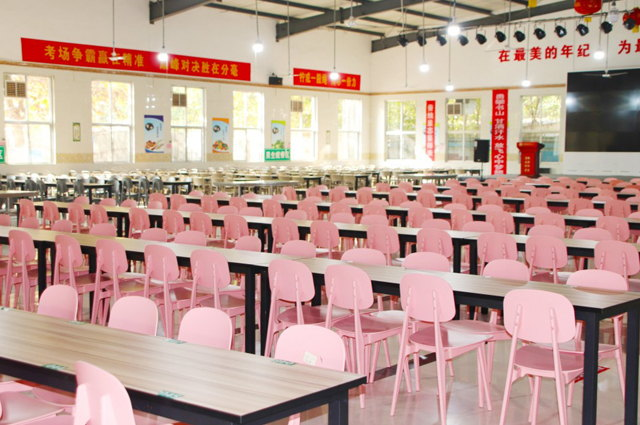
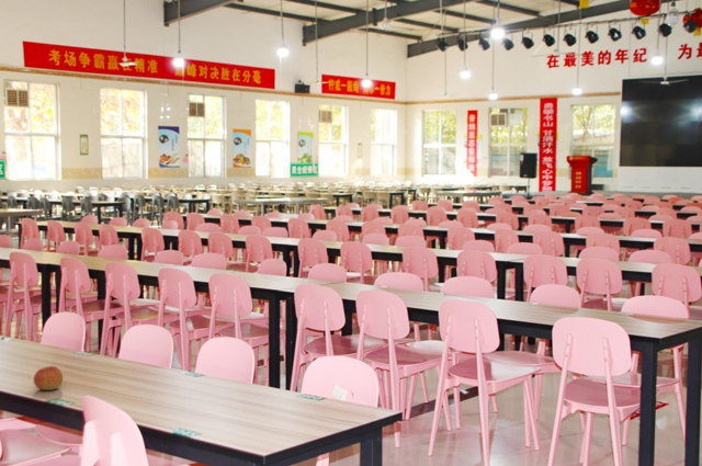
+ apple (48, 377)
